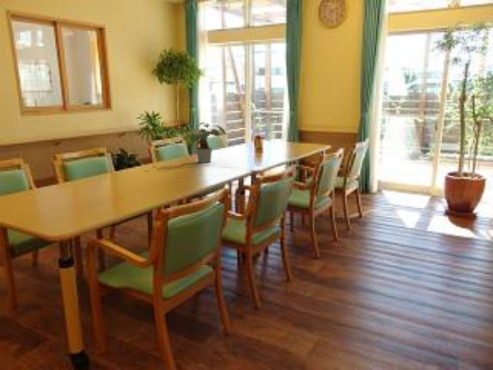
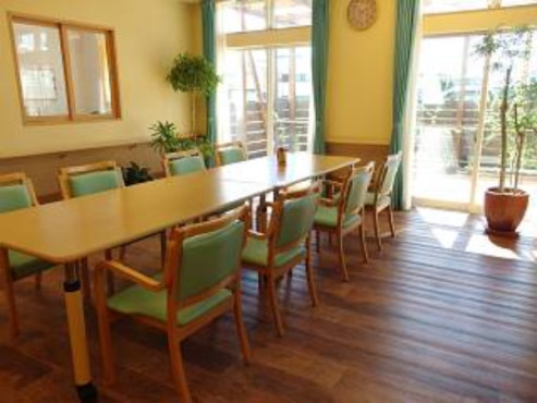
- potted plant (200, 142)
